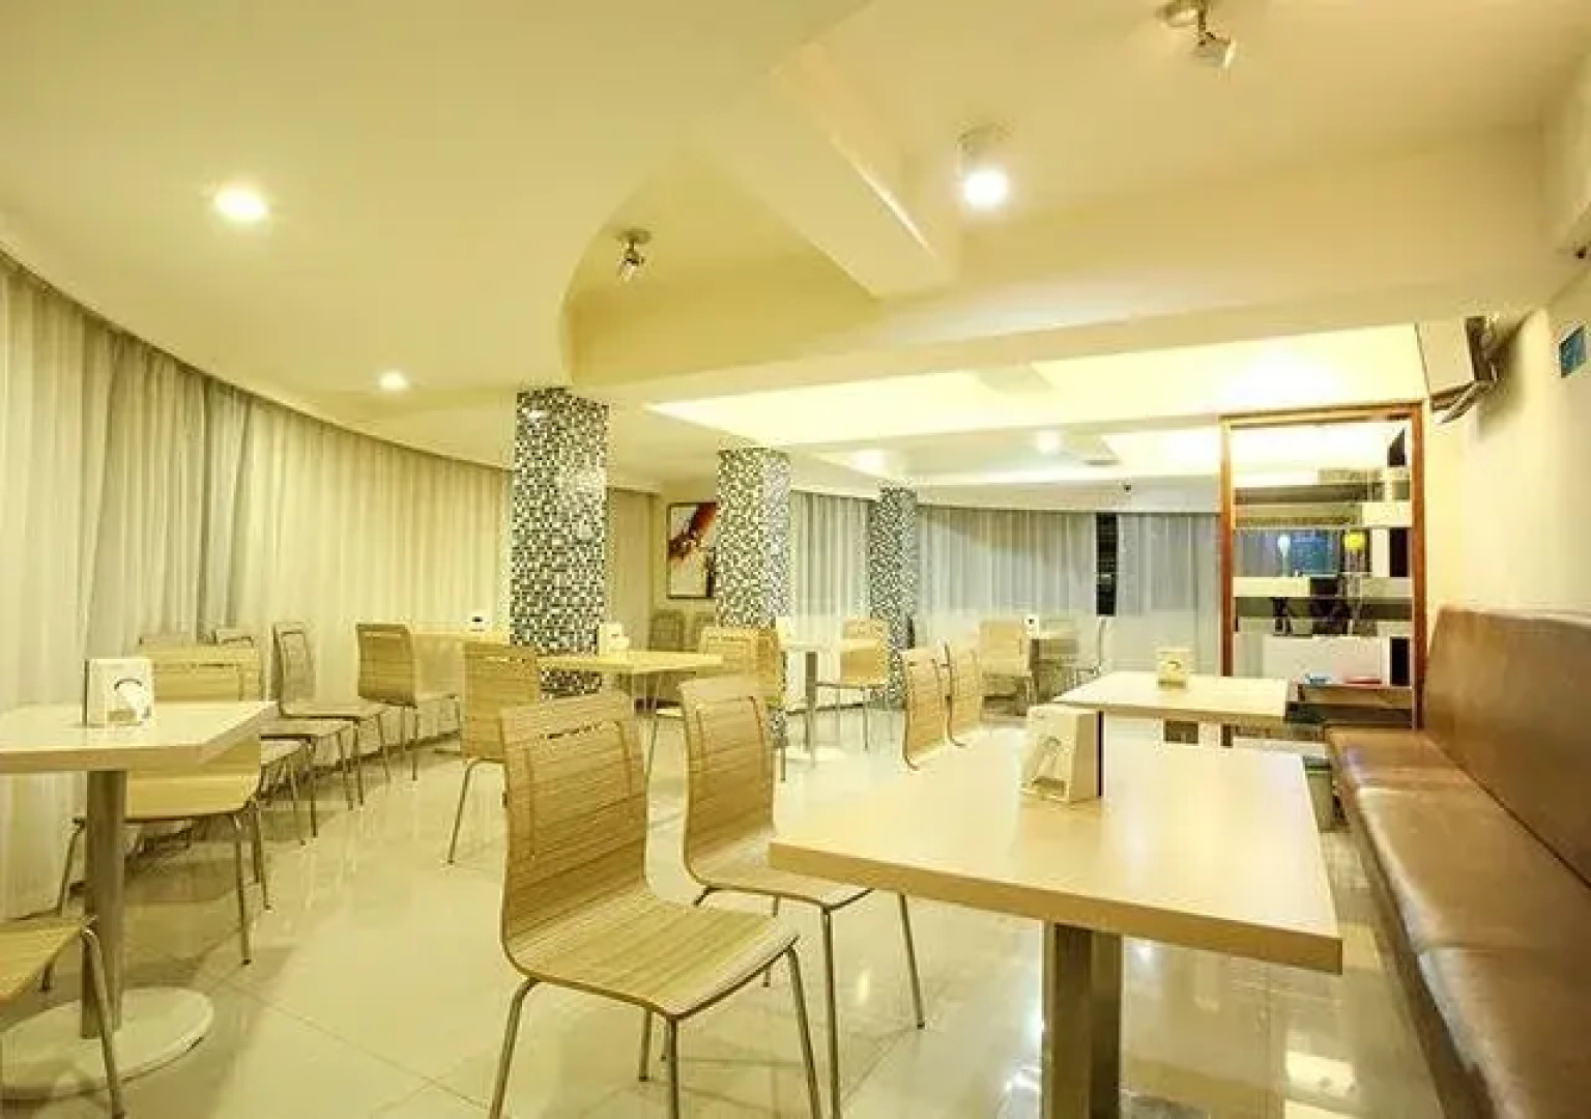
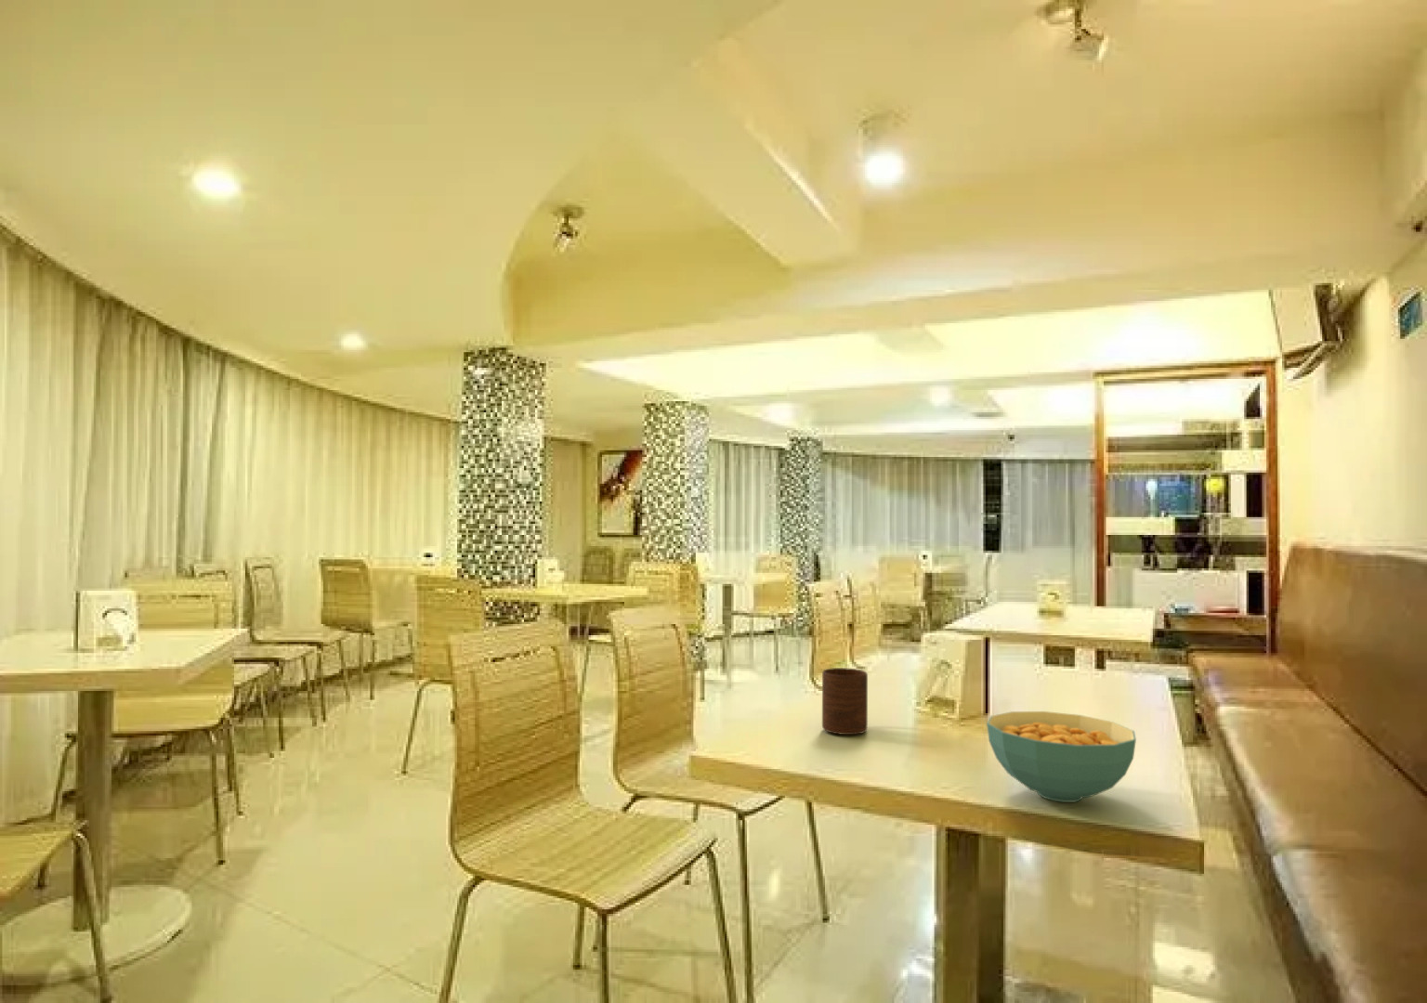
+ cup (845, 699)
+ cereal bowl (1059, 761)
